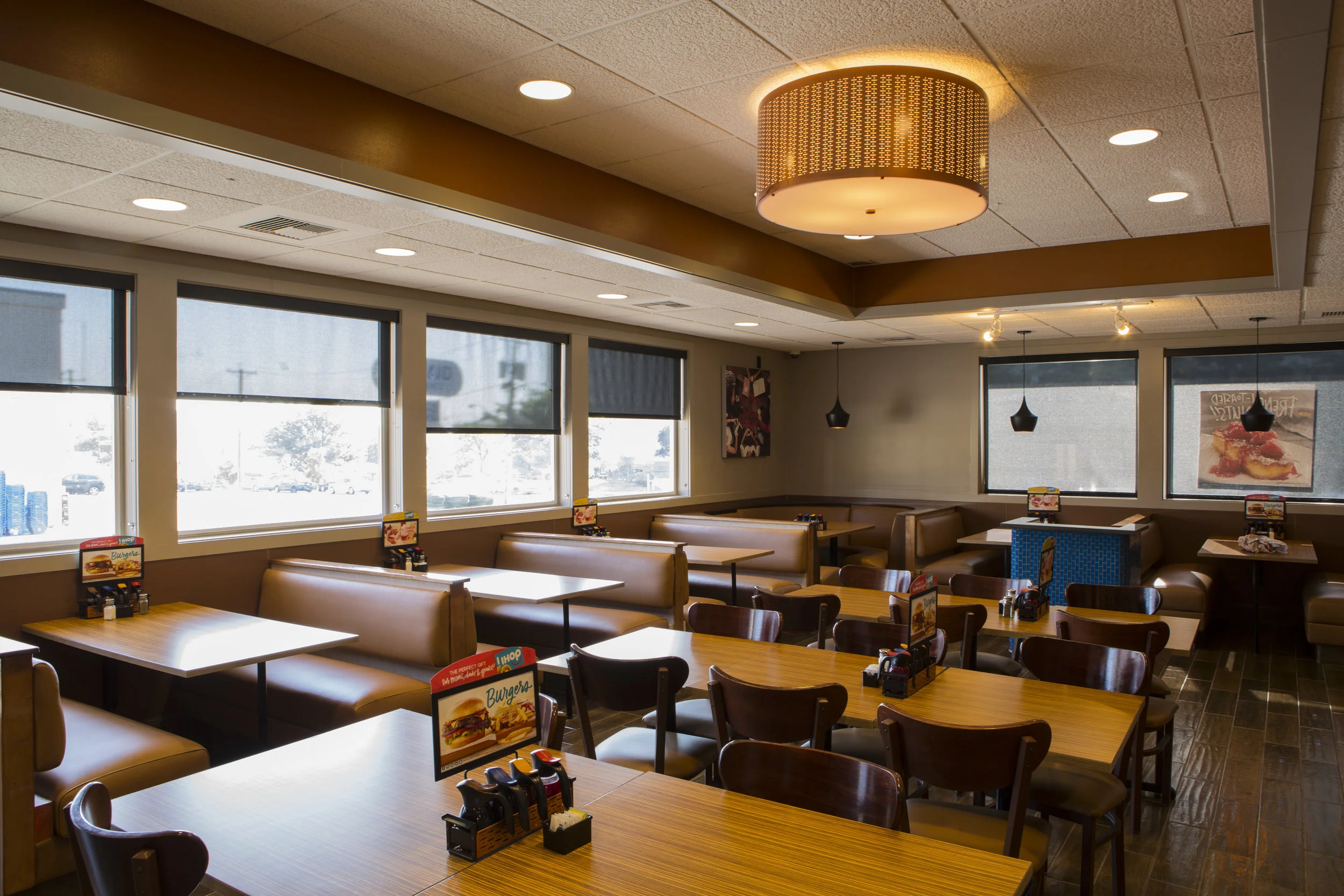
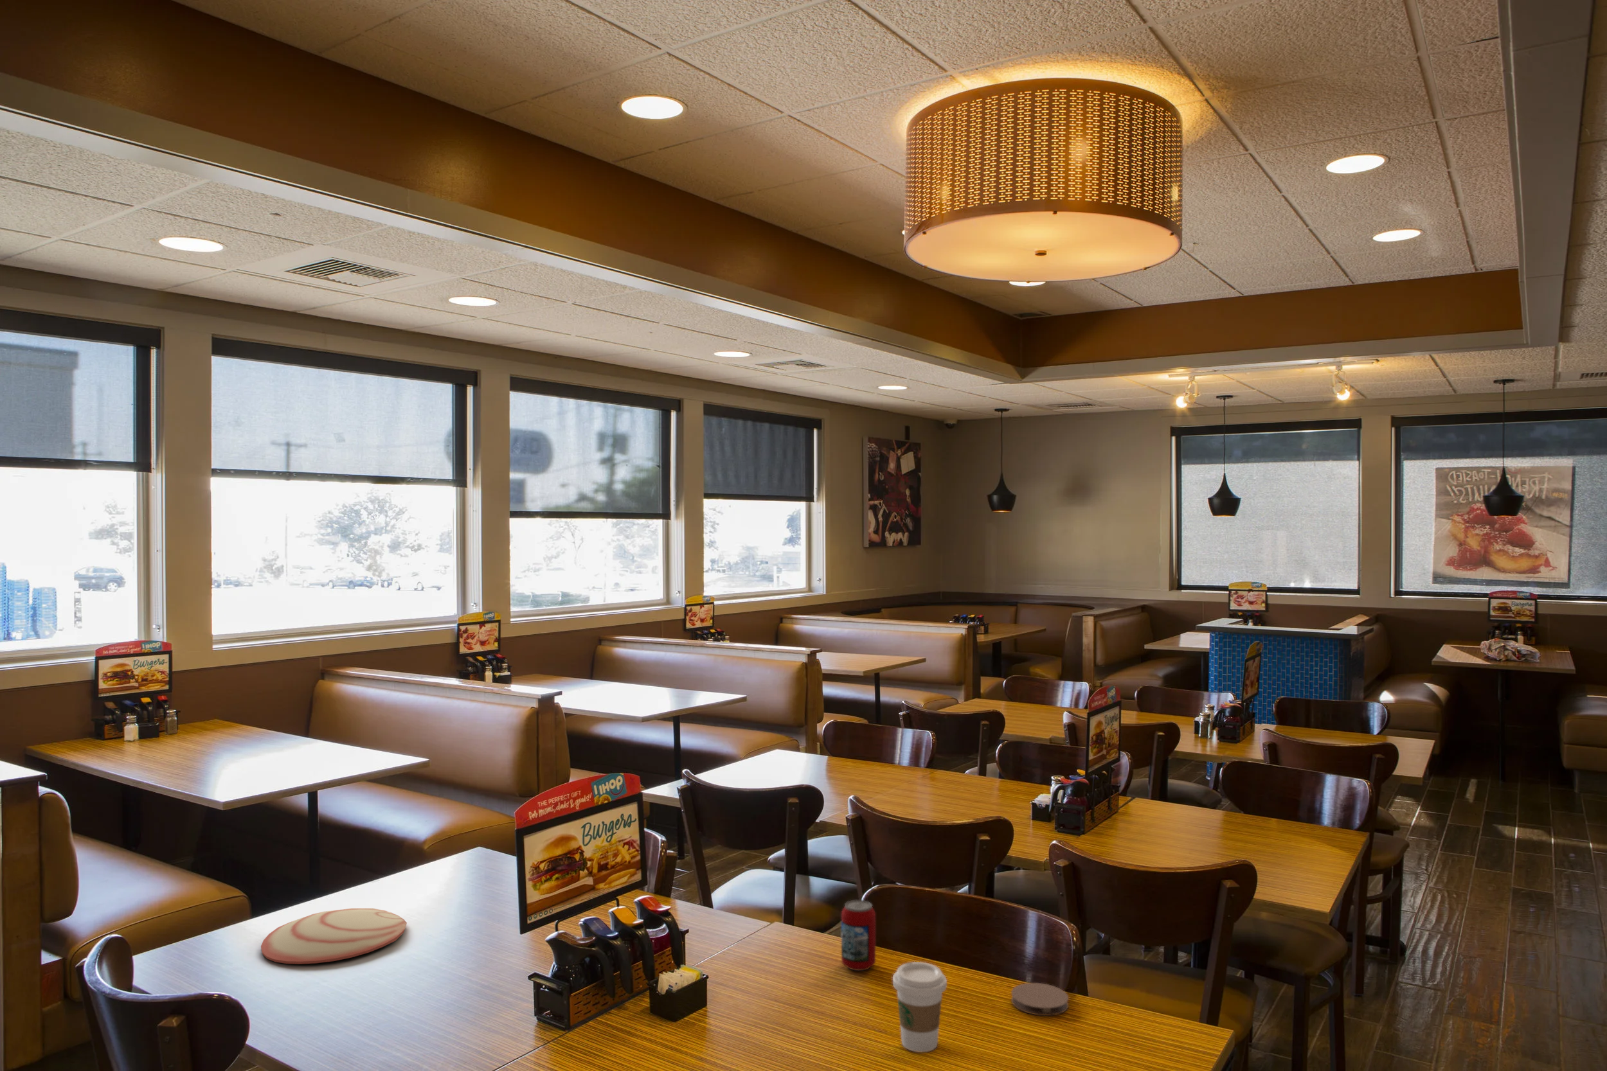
+ plate (336, 929)
+ beverage can (859, 935)
+ coffee cup (919, 1006)
+ coaster (1039, 998)
